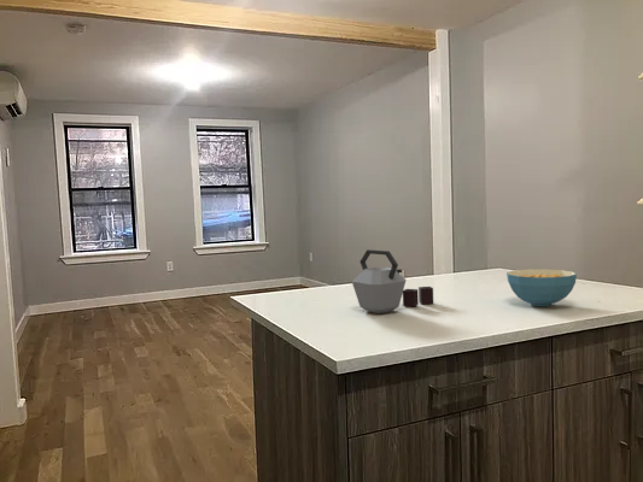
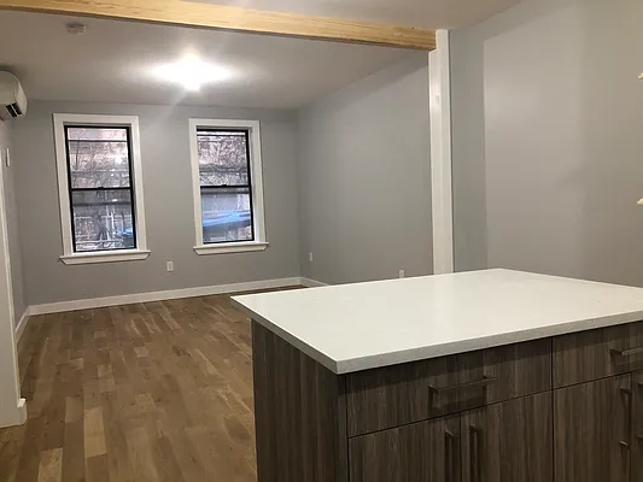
- cereal bowl (540, 288)
- kettle (397, 277)
